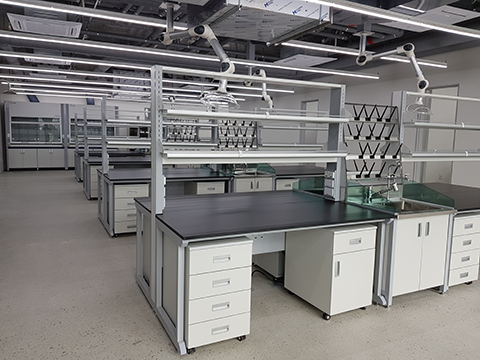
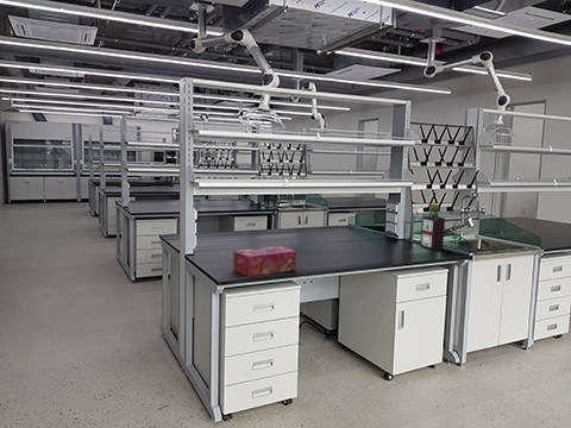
+ tissue box (264, 260)
+ bottle (432, 226)
